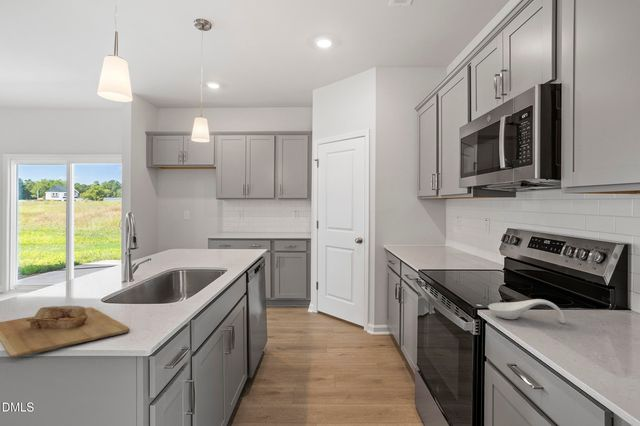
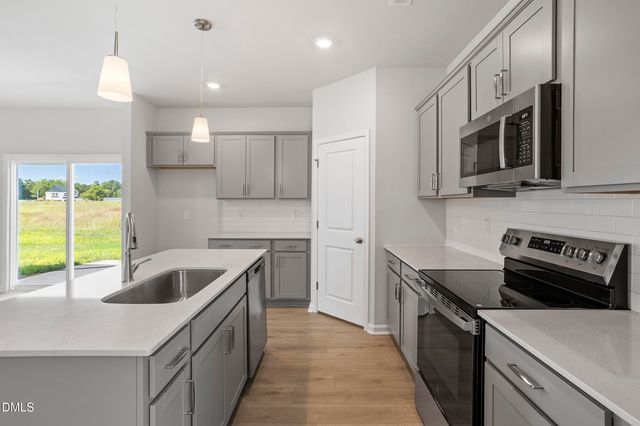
- cutting board (59, 317)
- spoon rest (524, 308)
